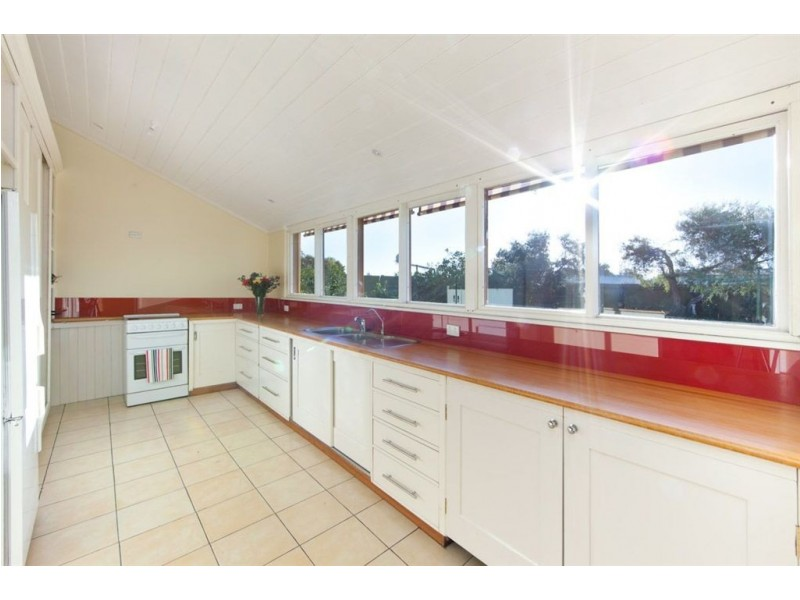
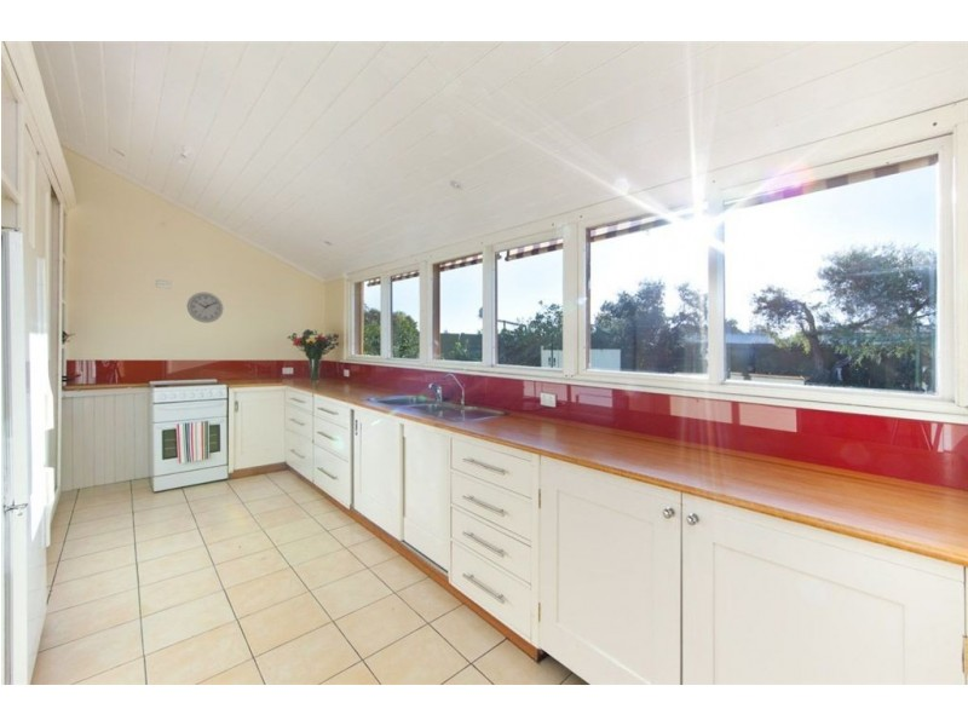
+ wall clock (204, 307)
